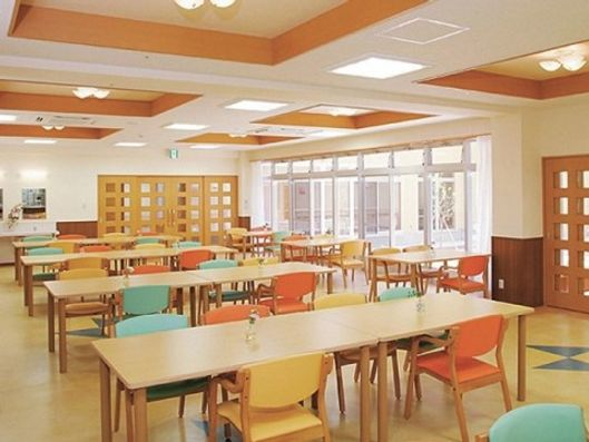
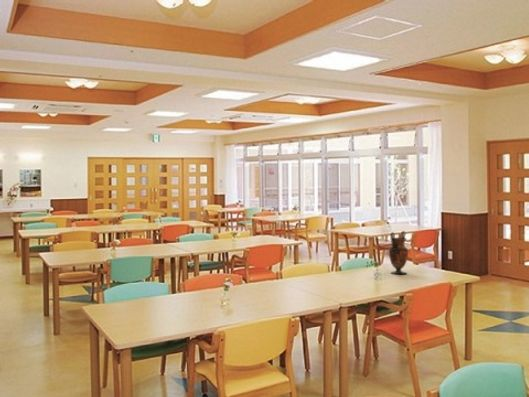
+ vase (398, 252)
